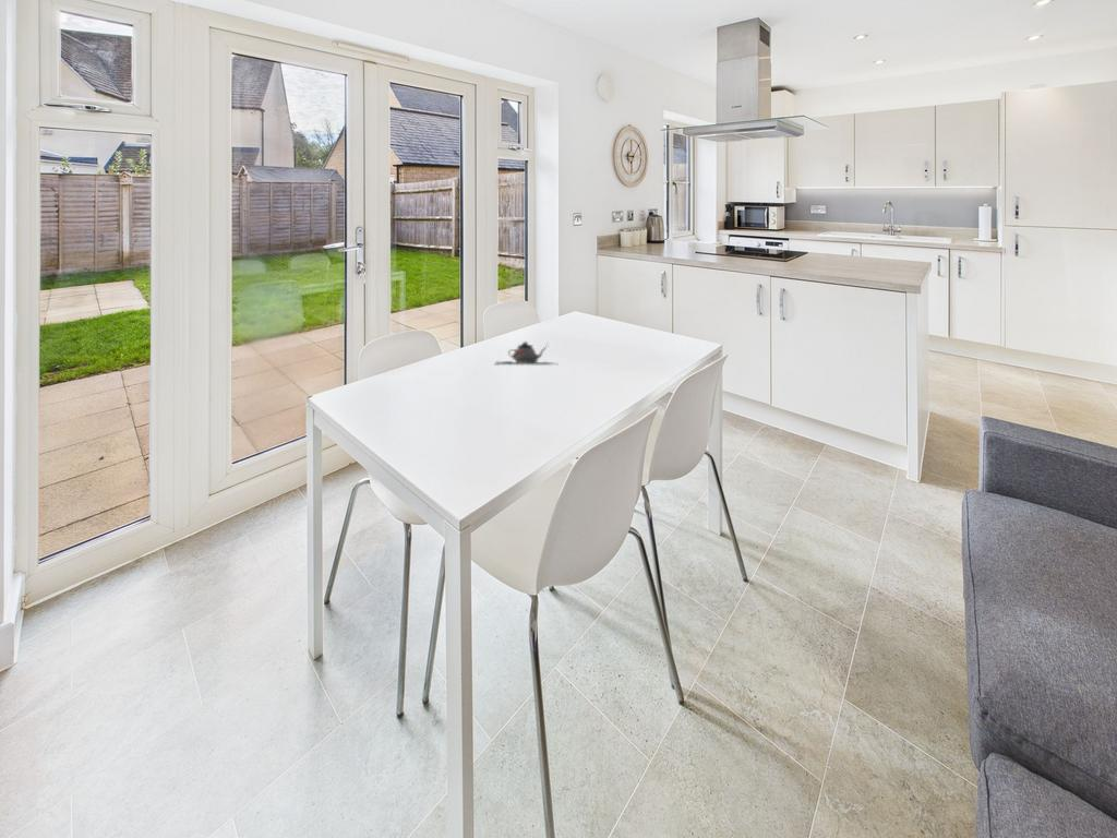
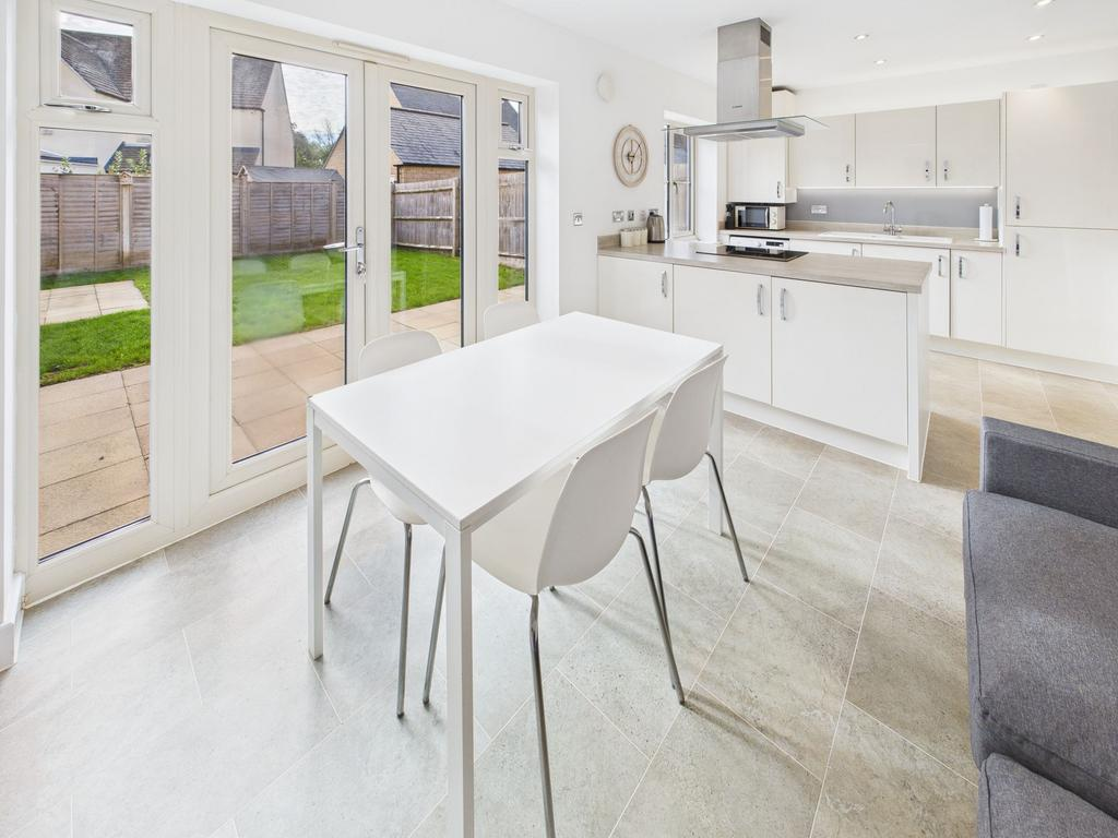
- teapot (525, 354)
